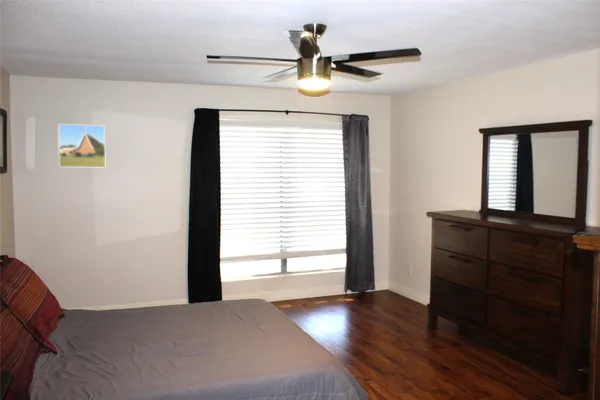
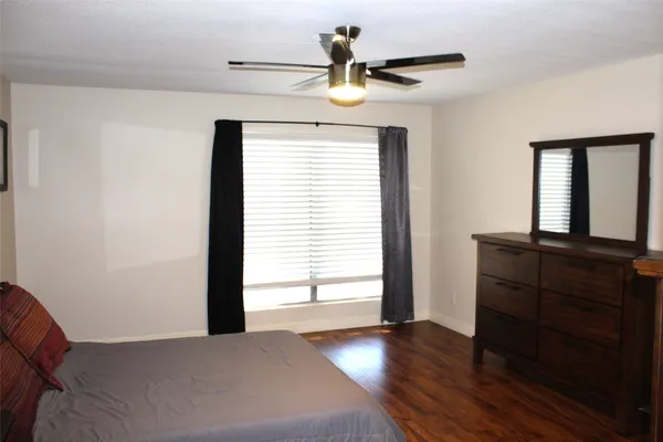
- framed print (82, 146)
